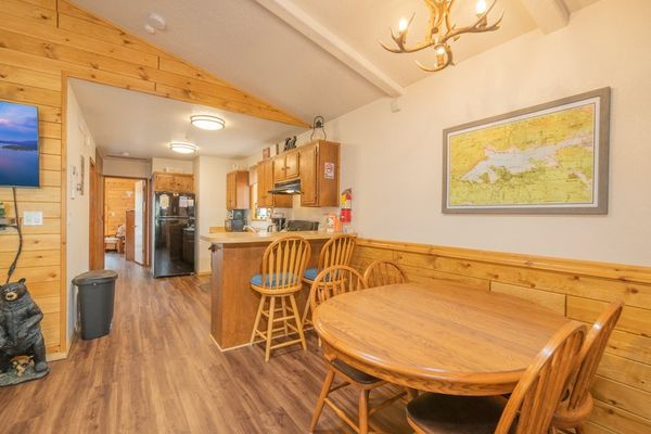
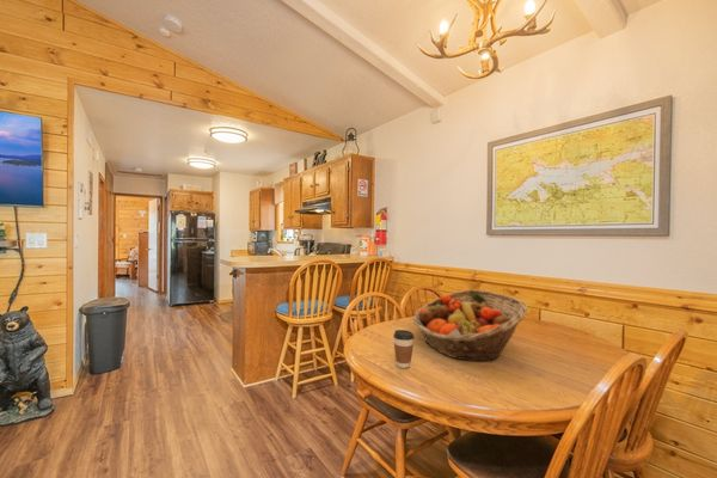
+ coffee cup (403, 348)
+ fruit basket (465, 320)
